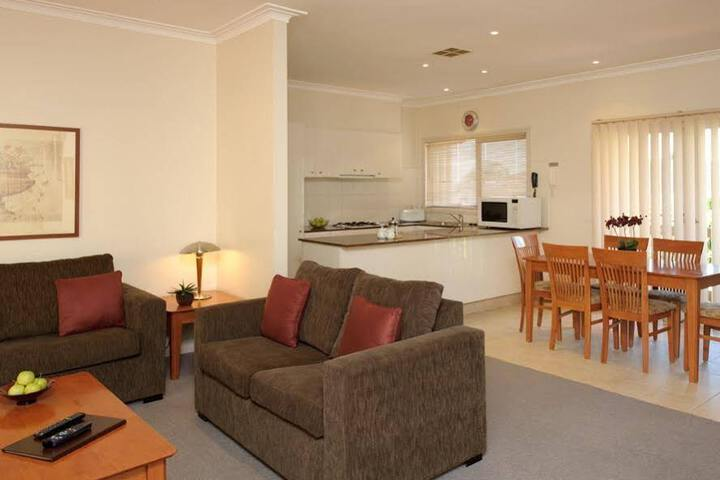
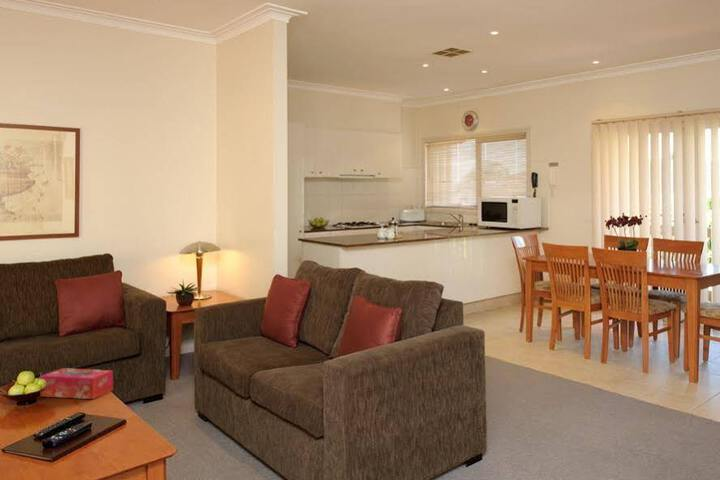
+ tissue box (77, 383)
